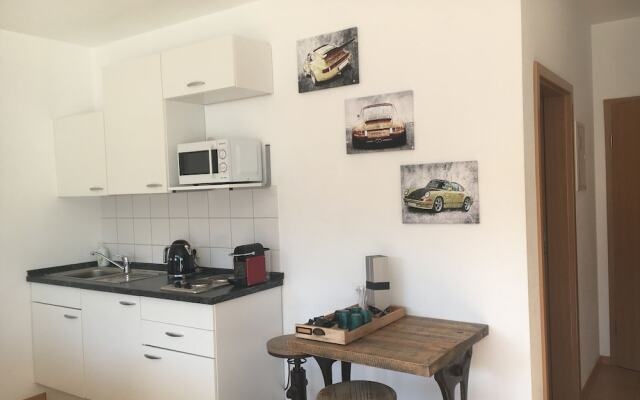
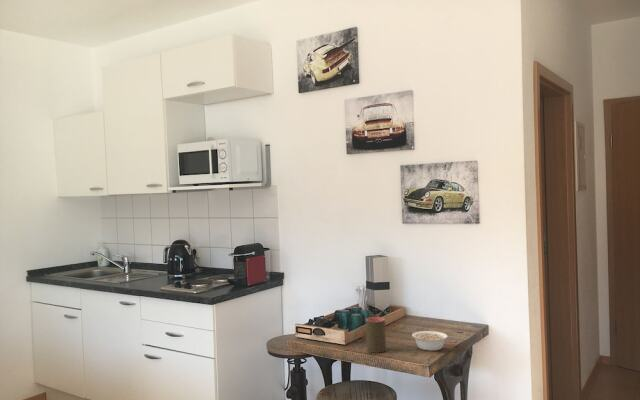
+ legume (431, 340)
+ cup (375, 334)
